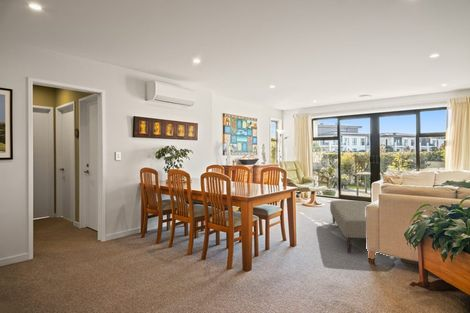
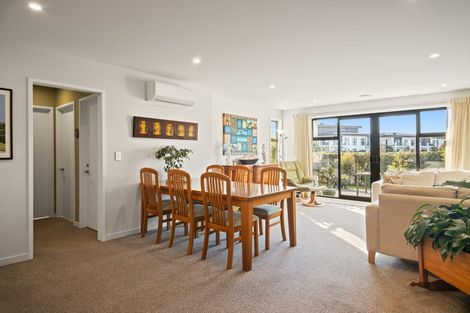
- ottoman (359, 222)
